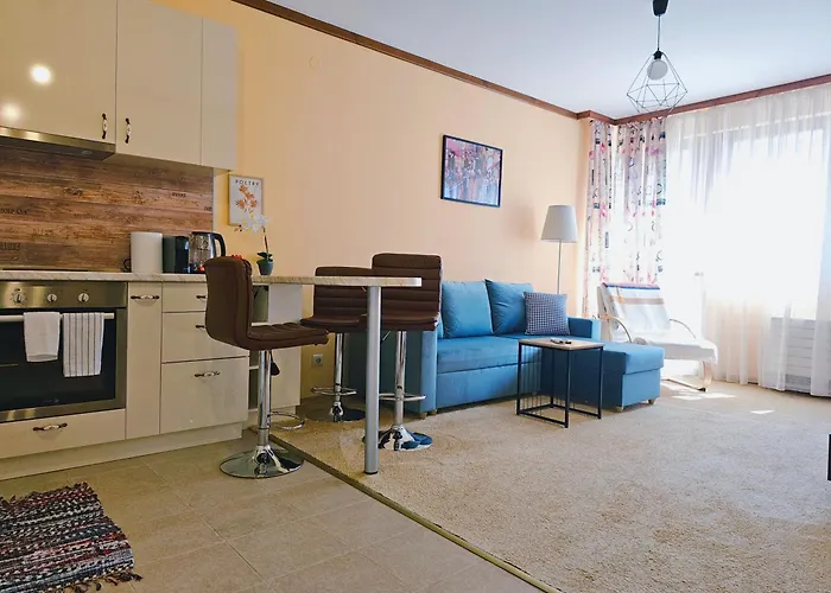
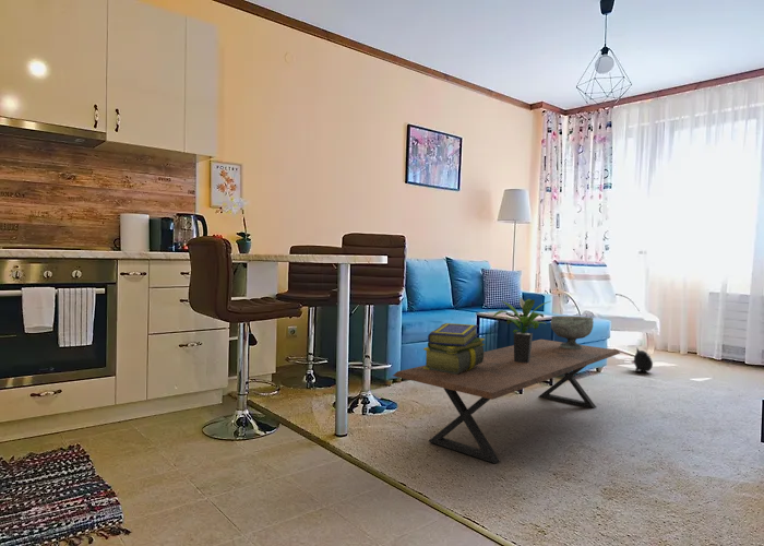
+ coffee table (520, 389)
+ stack of books (454, 346)
+ potted plant (522, 329)
+ plush toy (642, 359)
+ decorative bowl (571, 331)
